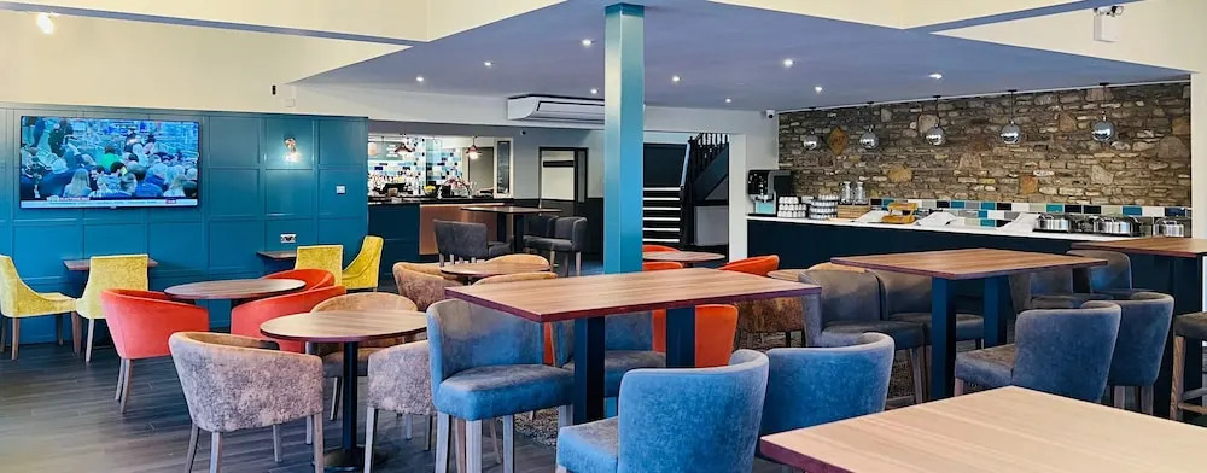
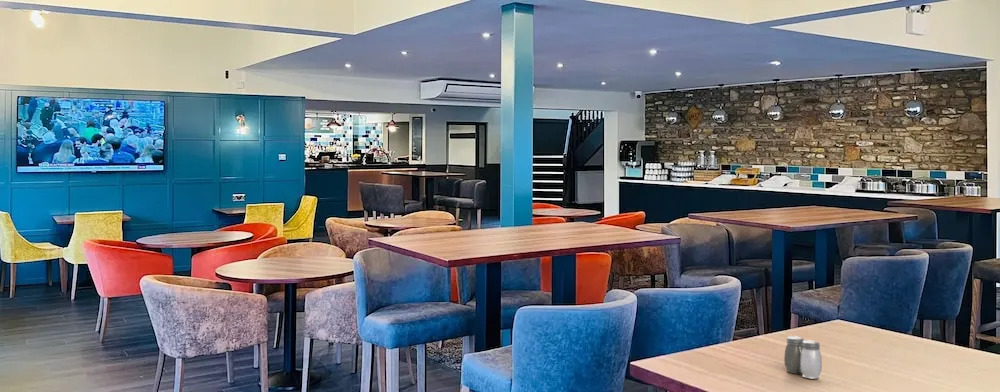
+ salt and pepper shaker (802, 356)
